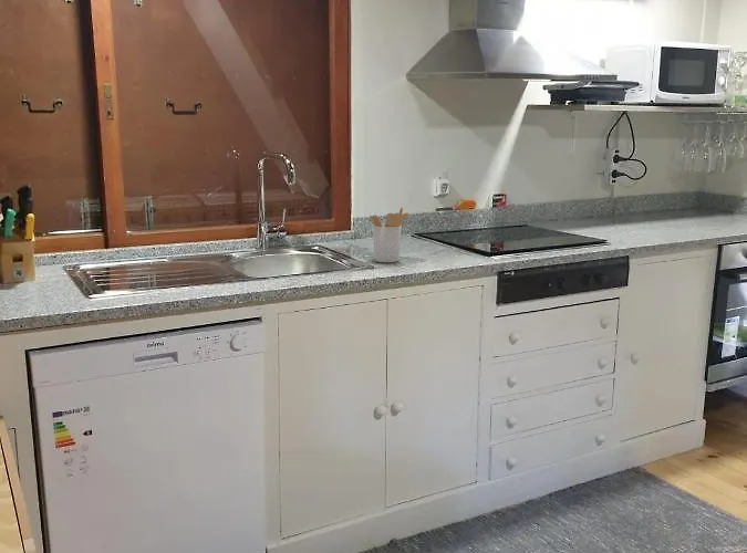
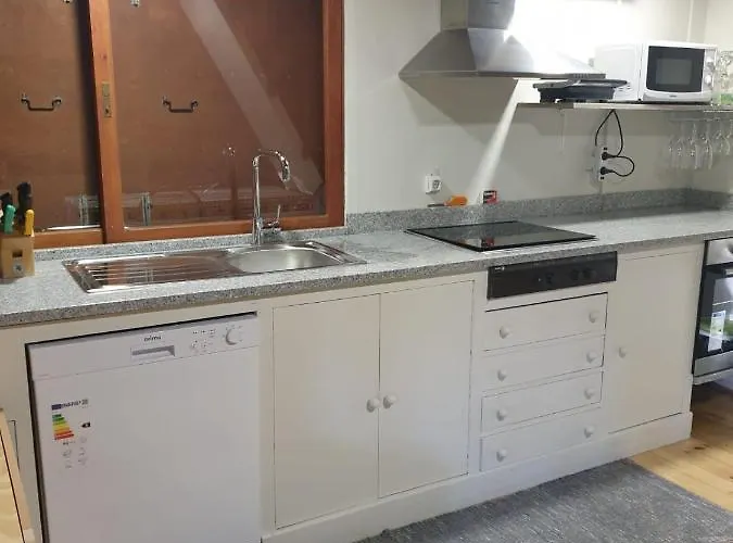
- utensil holder (390, 234)
